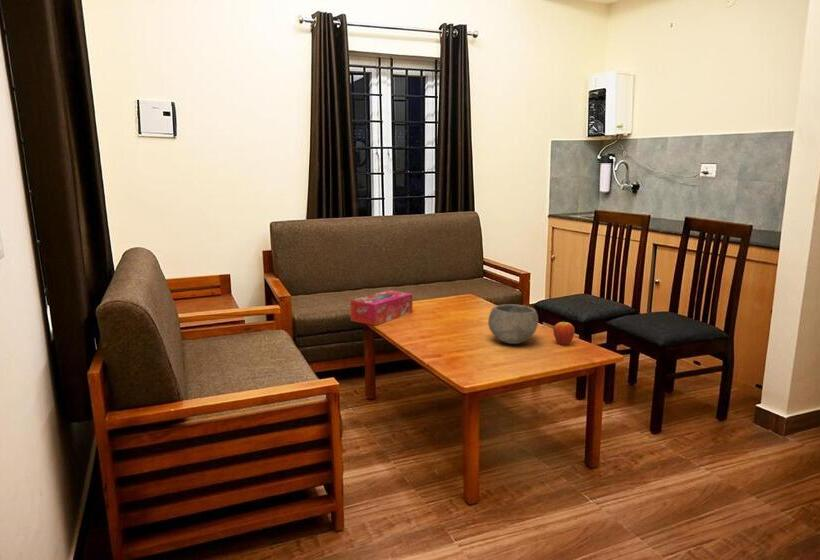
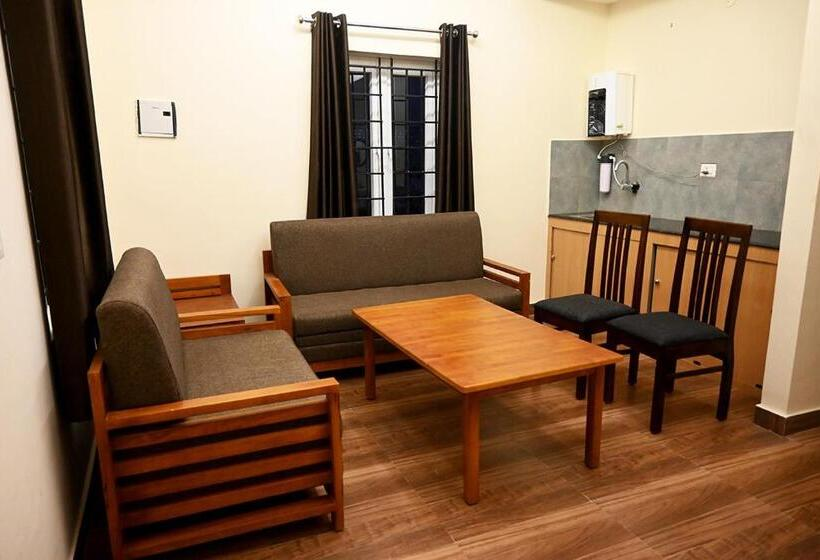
- bowl (513, 325)
- tissue box (382, 307)
- fruit (564, 332)
